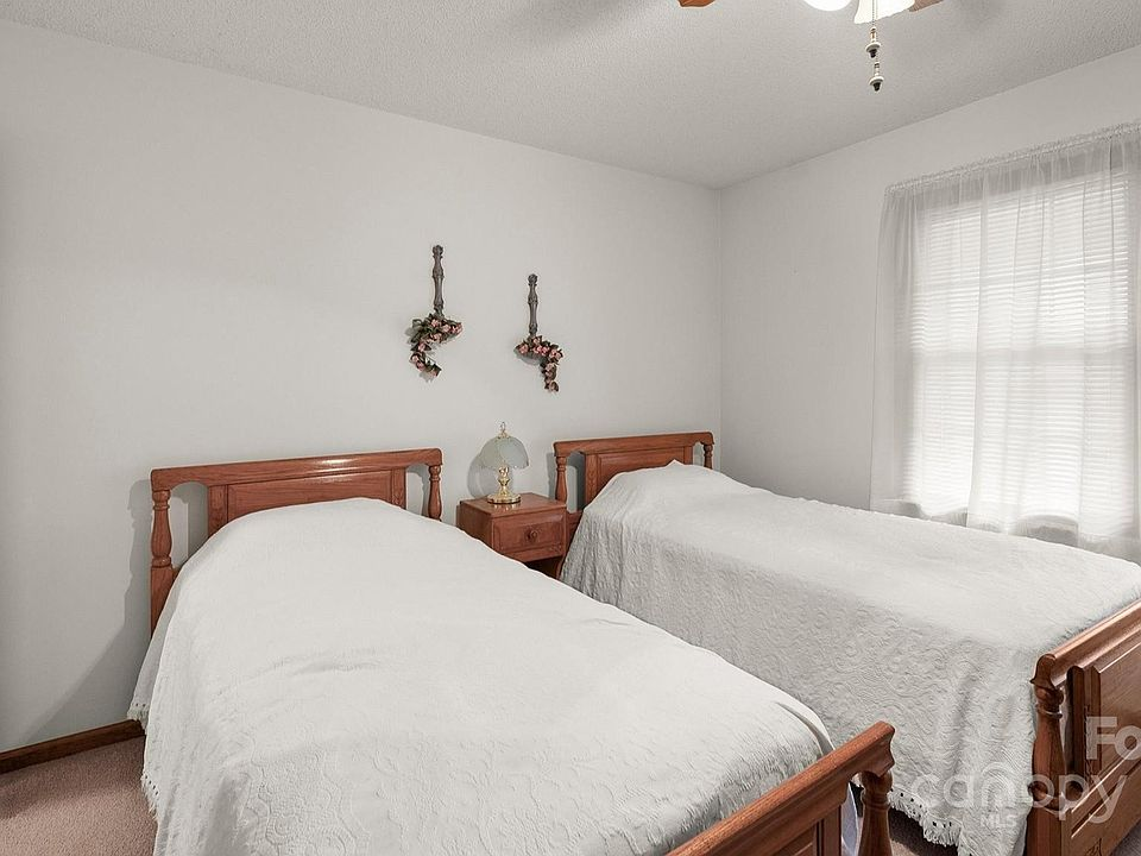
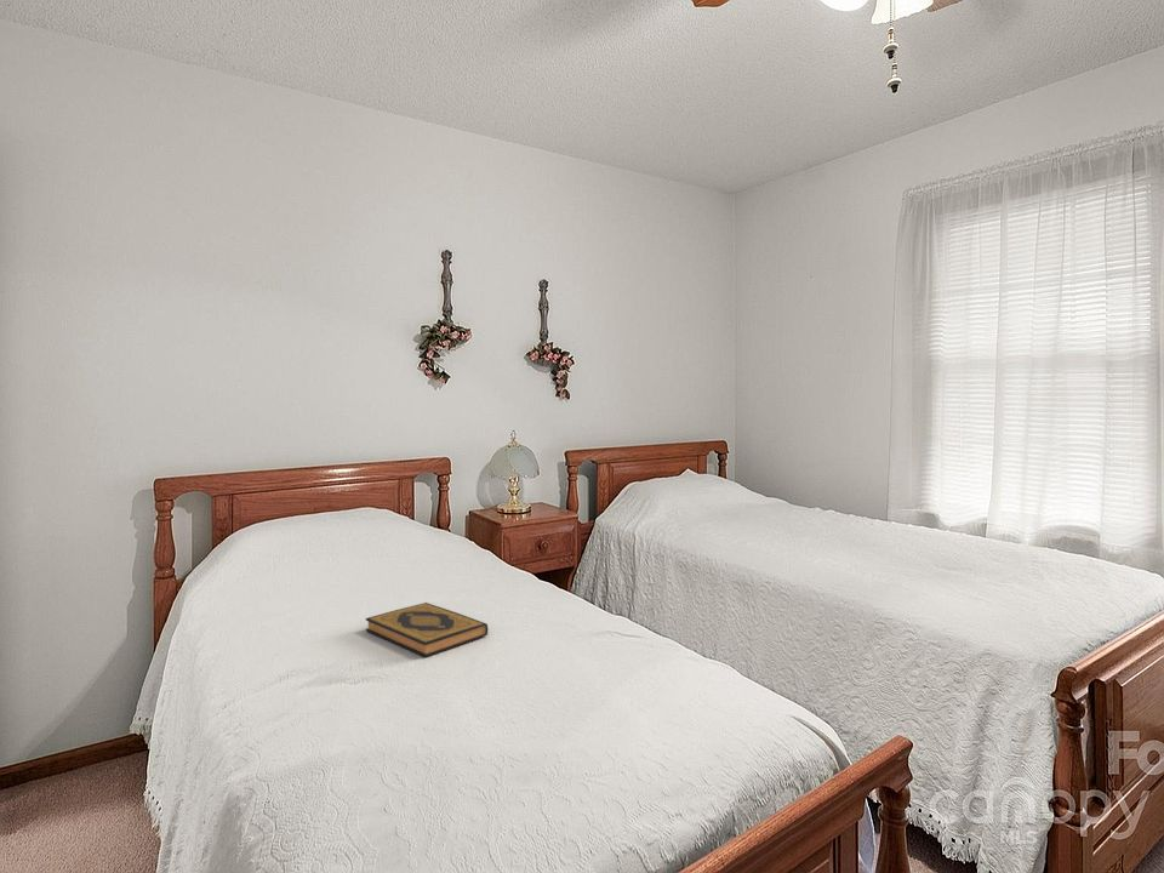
+ hardback book (426, 627)
